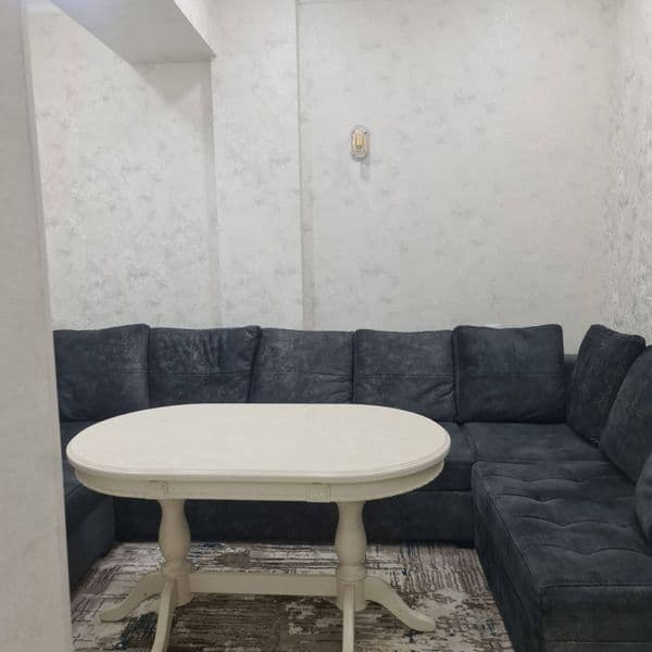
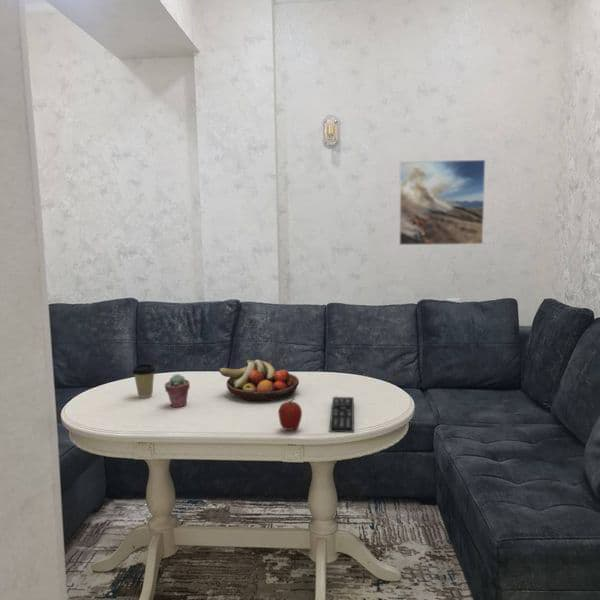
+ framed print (441, 203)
+ fruit bowl (262, 378)
+ fruit (290, 414)
+ potted succulent (177, 389)
+ coffee cup (144, 381)
+ remote control (342, 413)
